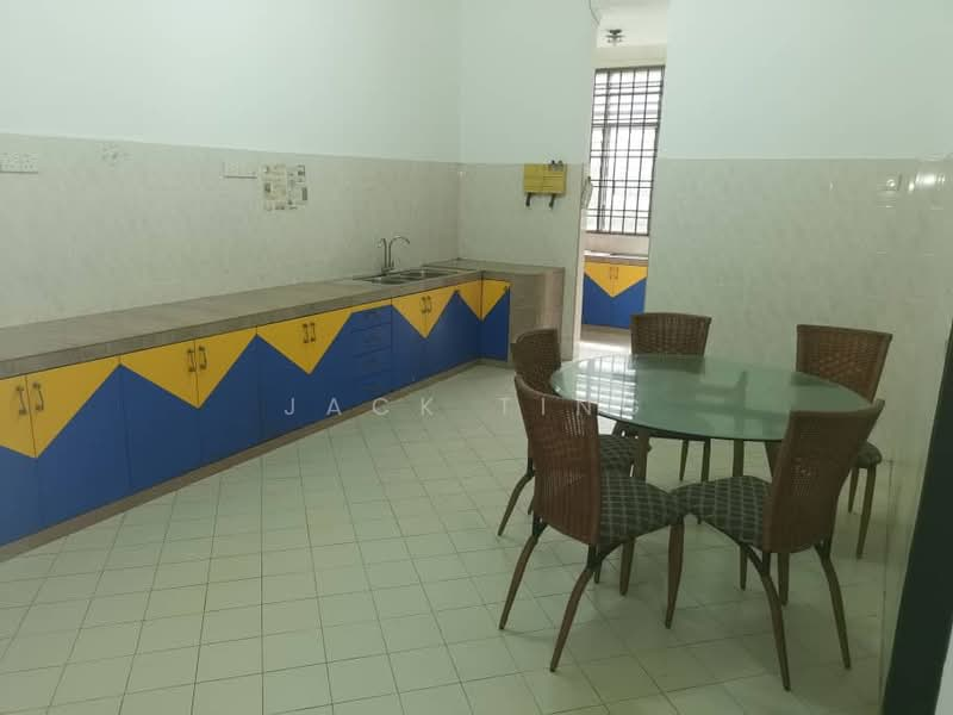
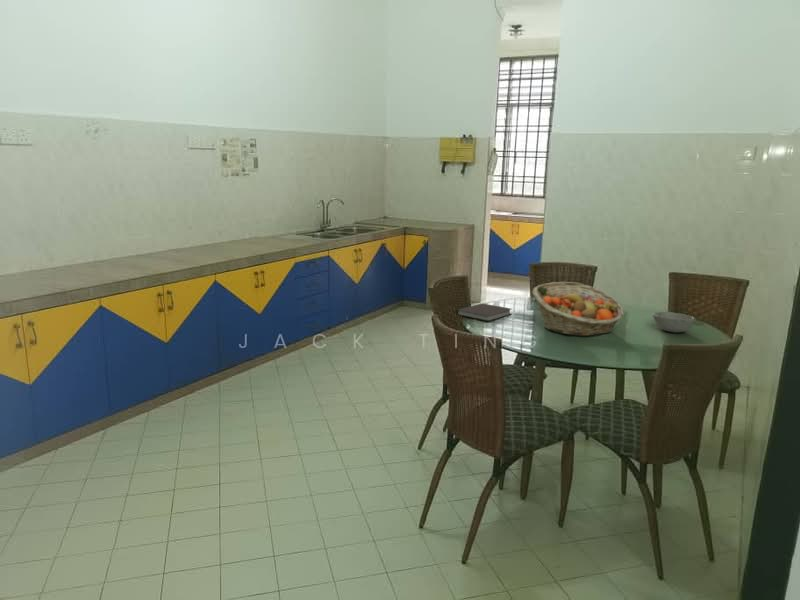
+ notebook (484, 311)
+ bowl (672, 322)
+ fruit basket (577, 308)
